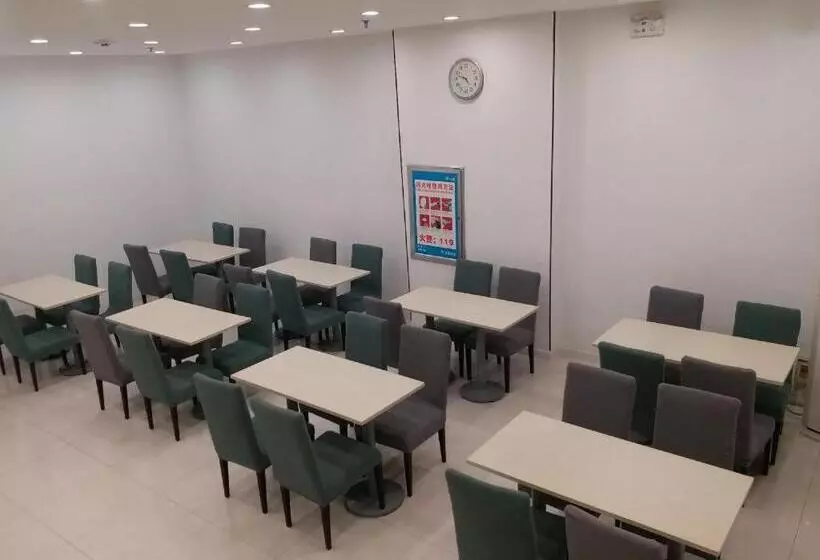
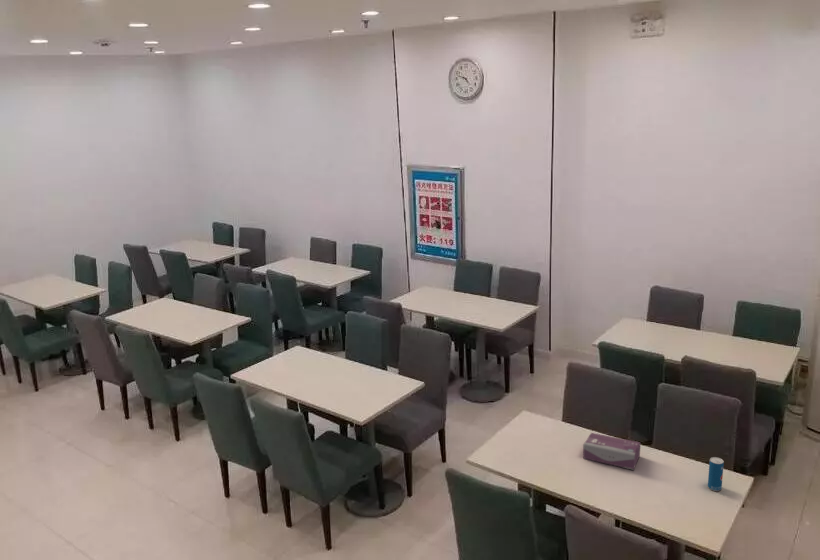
+ tissue box (611, 449)
+ beverage can (715, 474)
